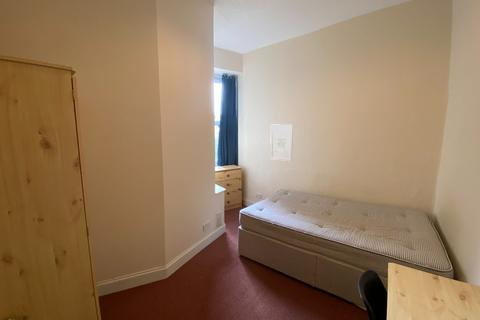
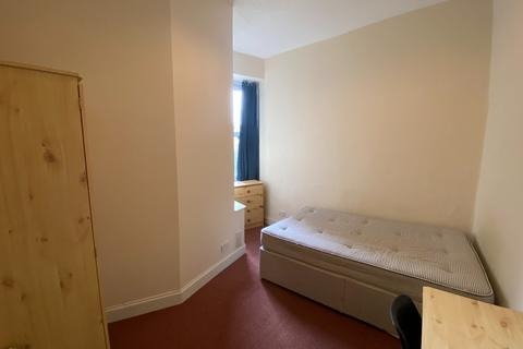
- wall art (280, 142)
